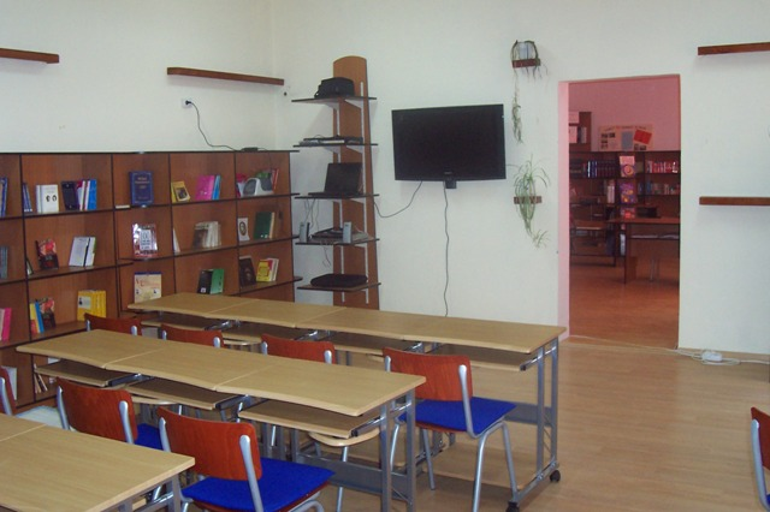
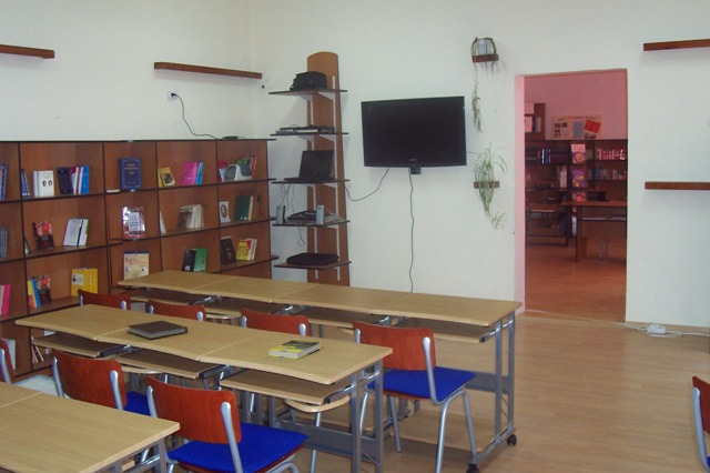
+ notebook (156, 329)
+ book (295, 349)
